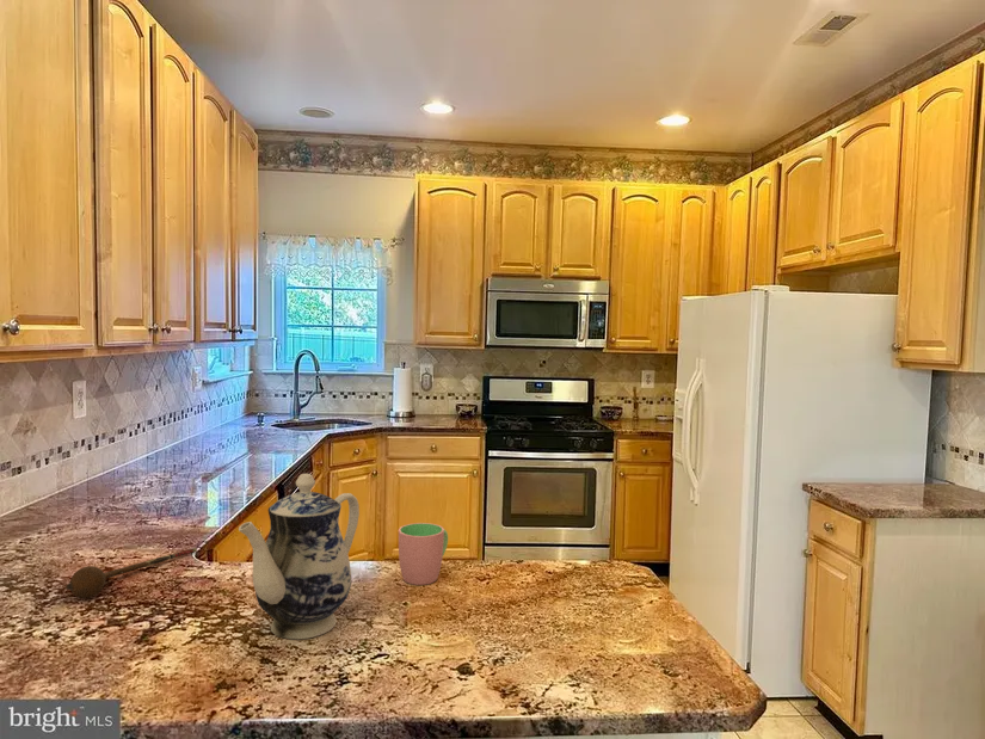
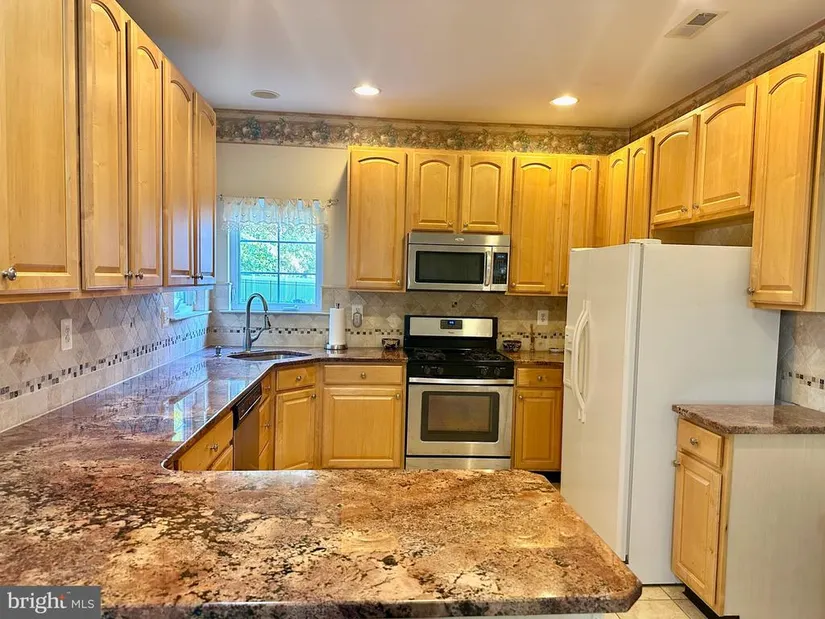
- teapot (304, 549)
- cup (425, 552)
- spoon (142, 562)
